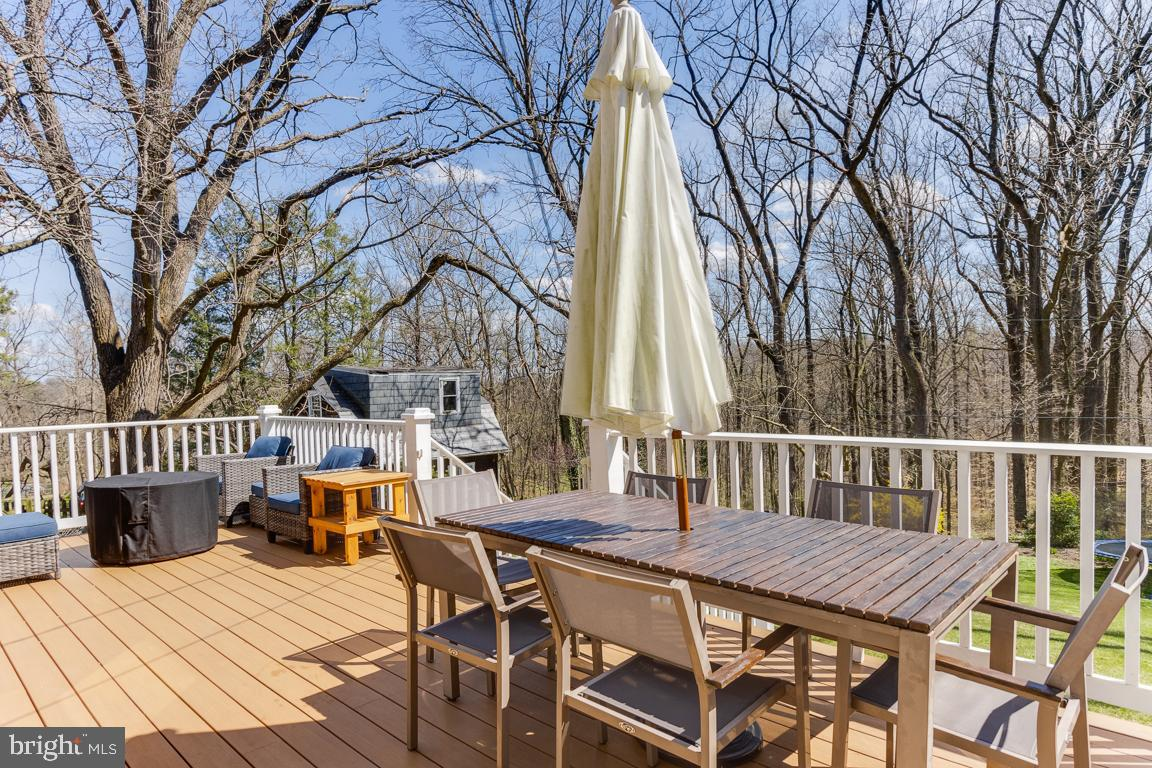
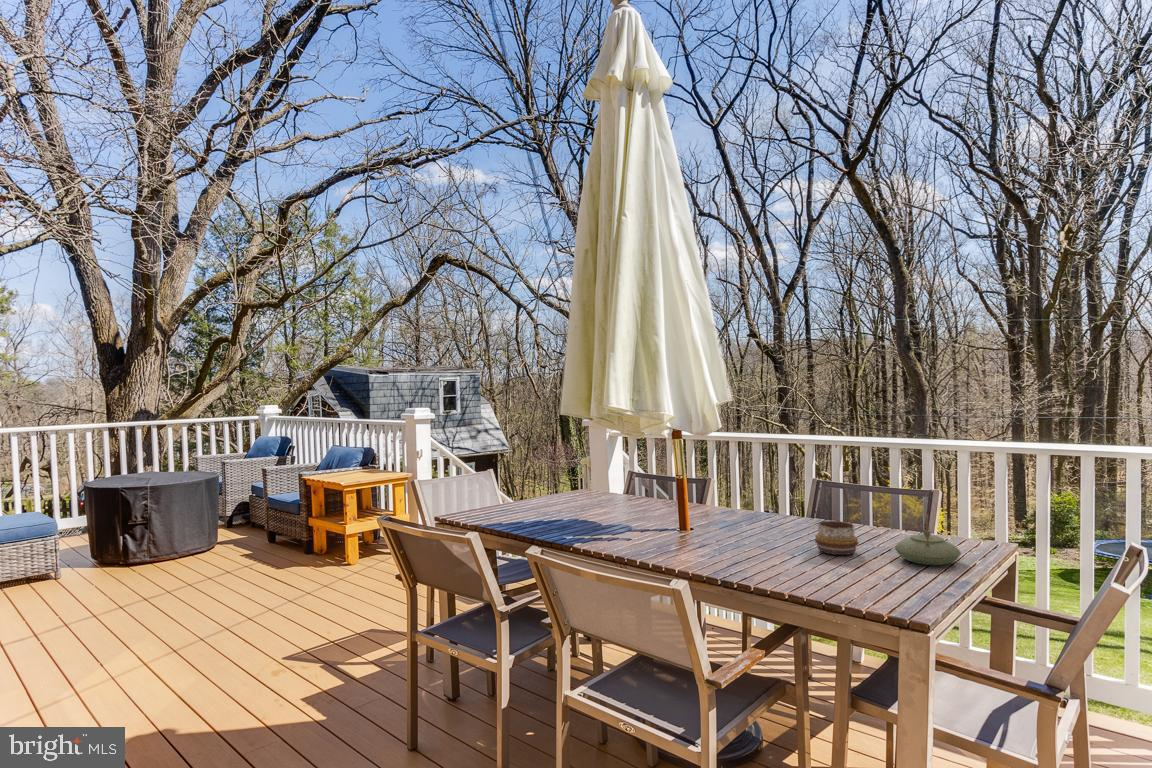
+ decorative bowl (836, 537)
+ teapot (927, 536)
